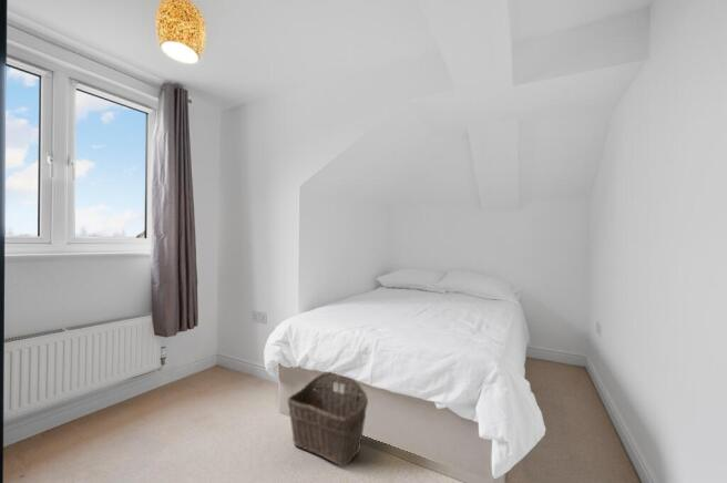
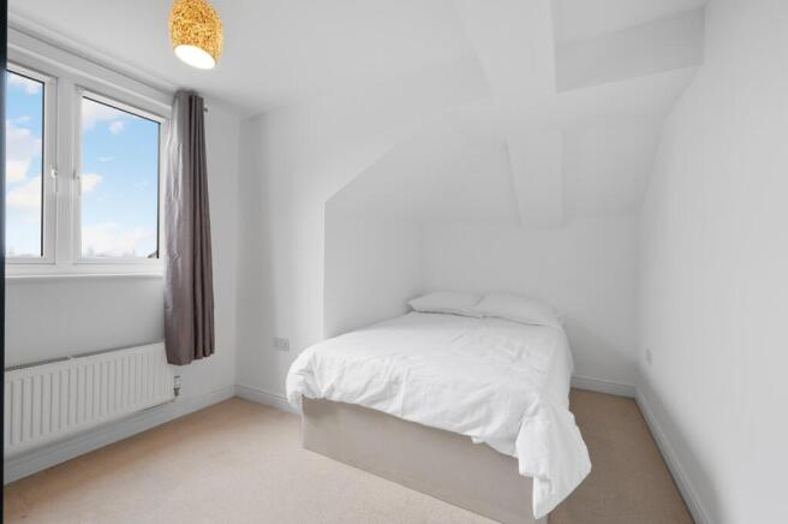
- wicker basket (327, 413)
